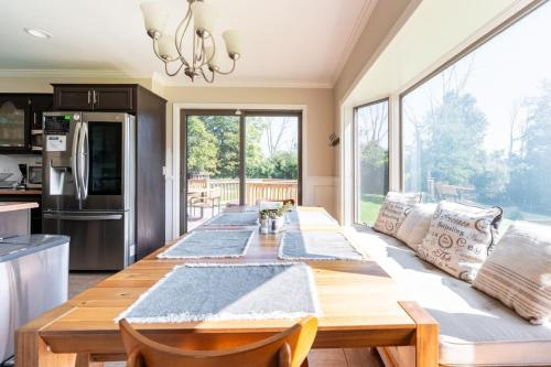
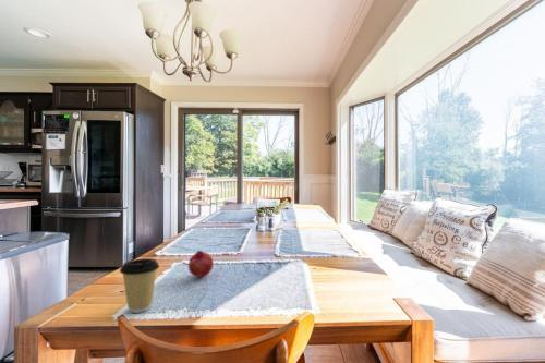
+ coffee cup (140, 283)
+ fruit (201, 262)
